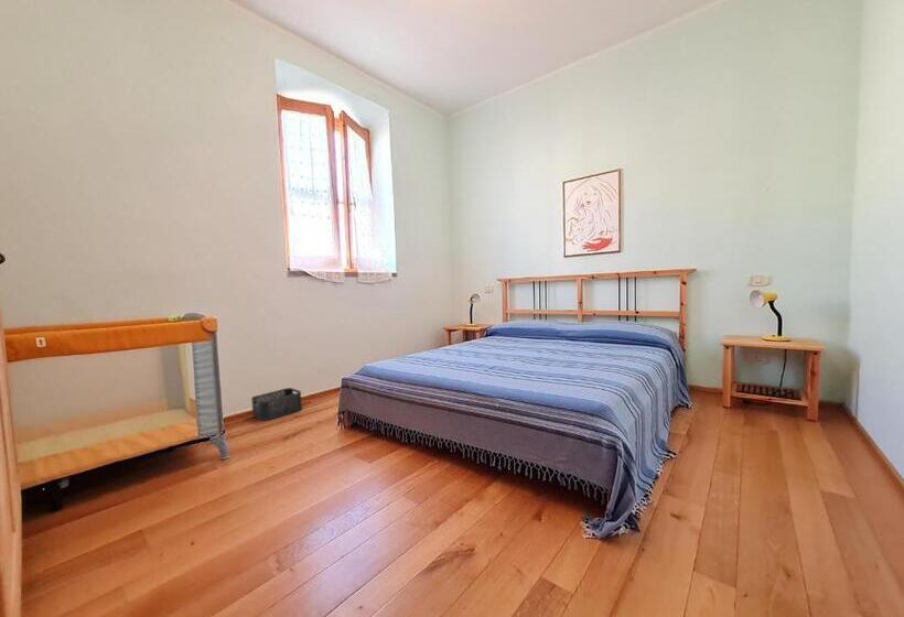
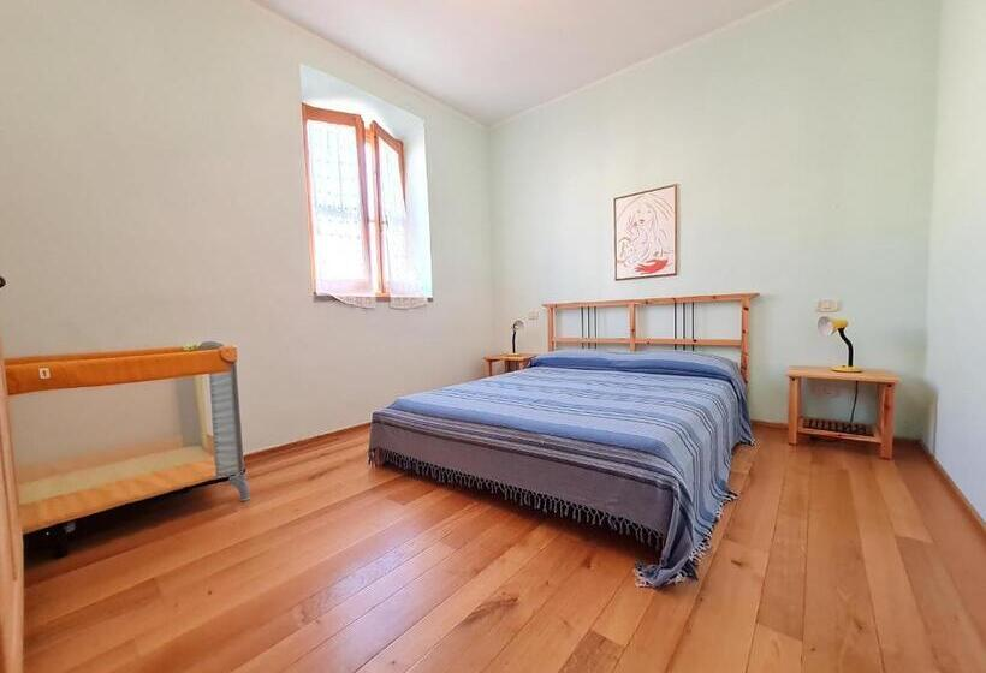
- storage bin (277, 403)
